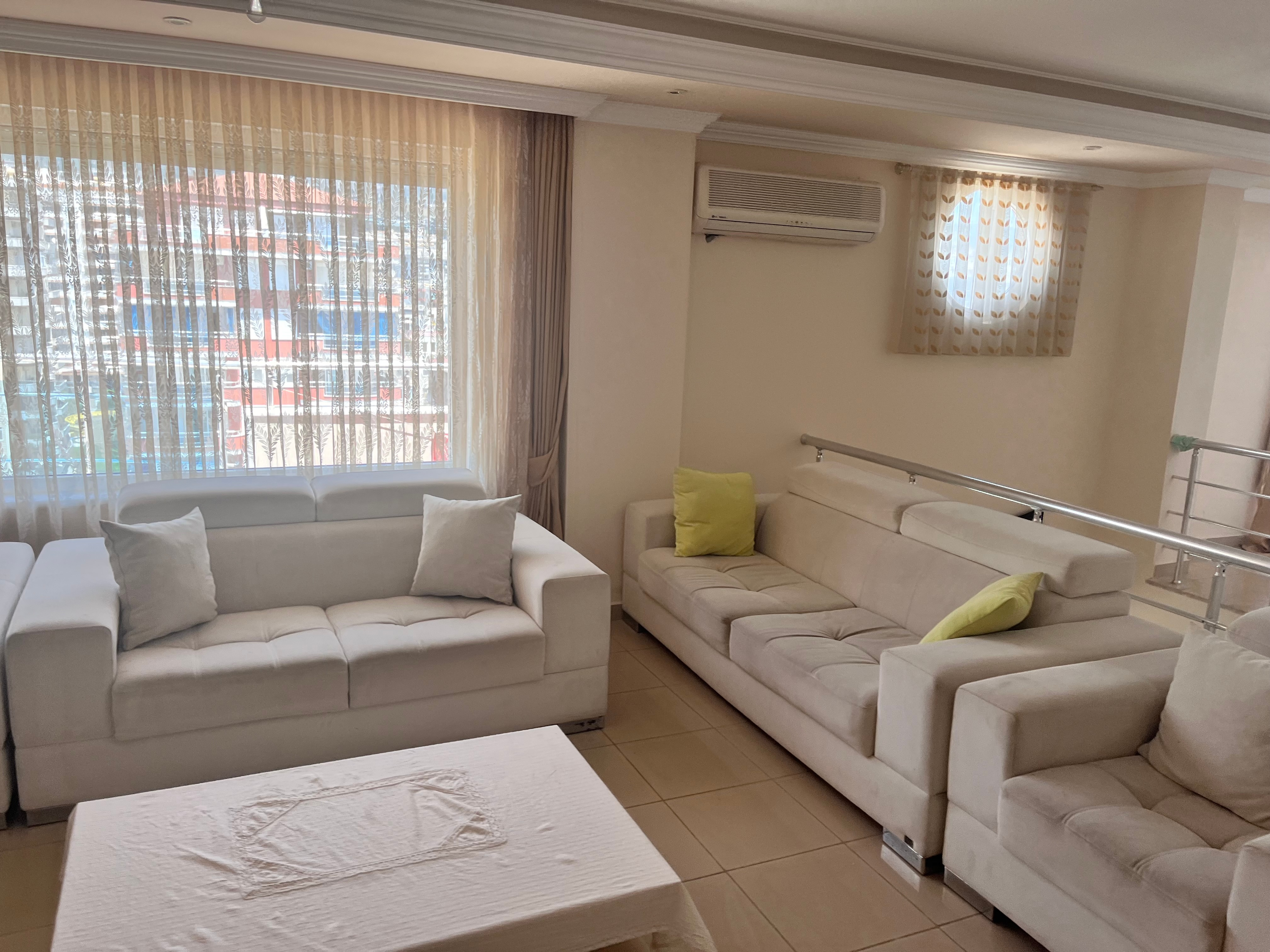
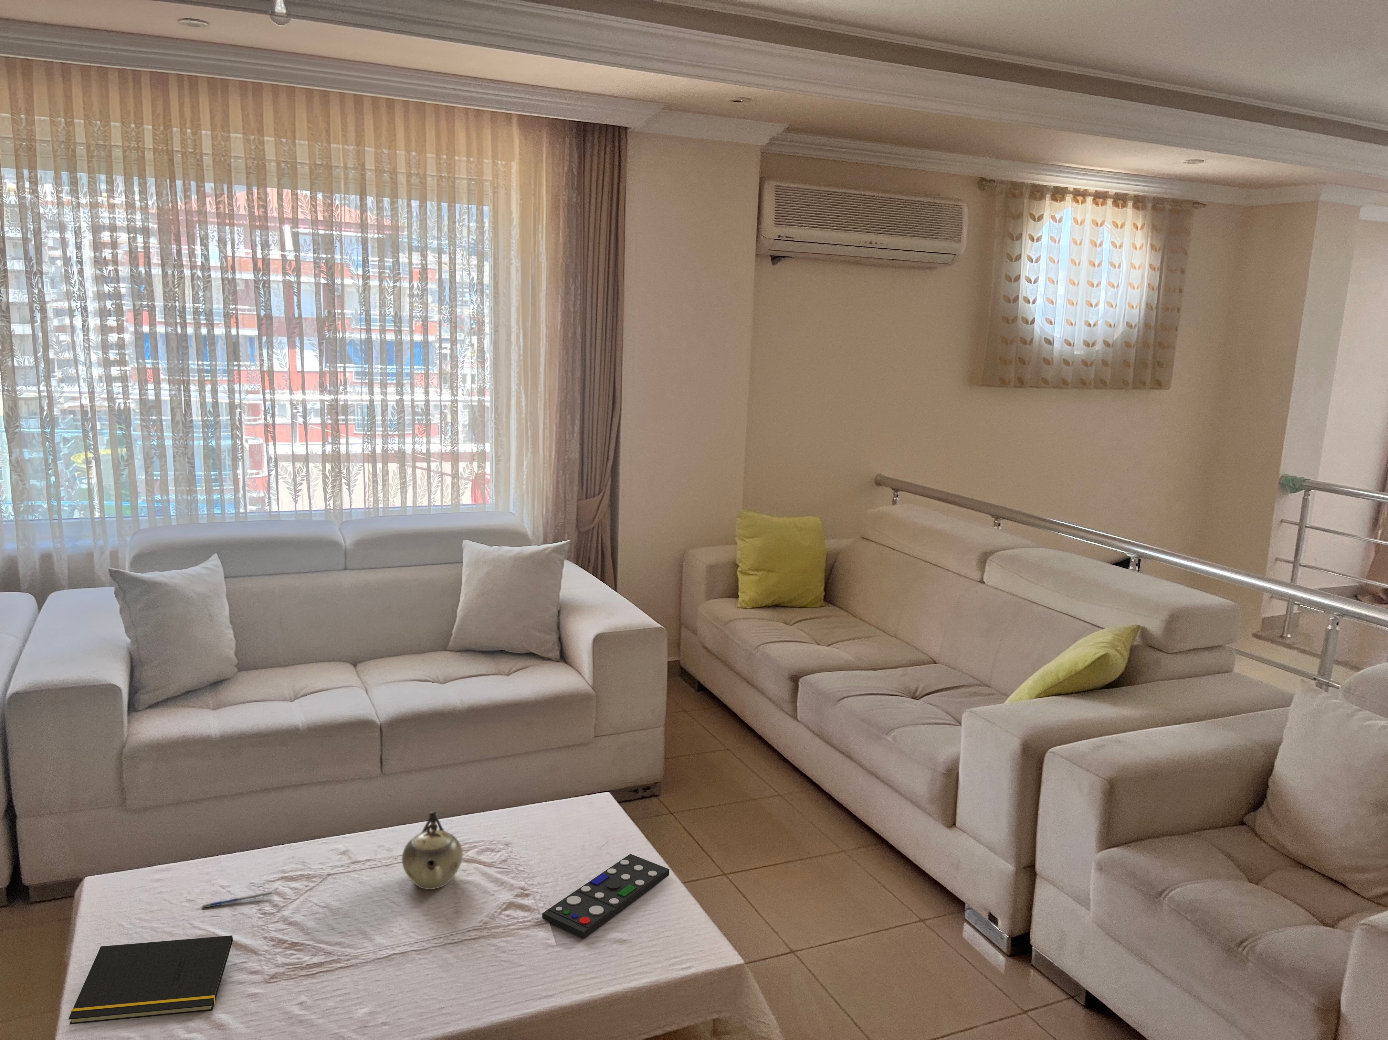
+ pen (239, 899)
+ teapot (433, 854)
+ notepad (155, 978)
+ remote control (609, 893)
